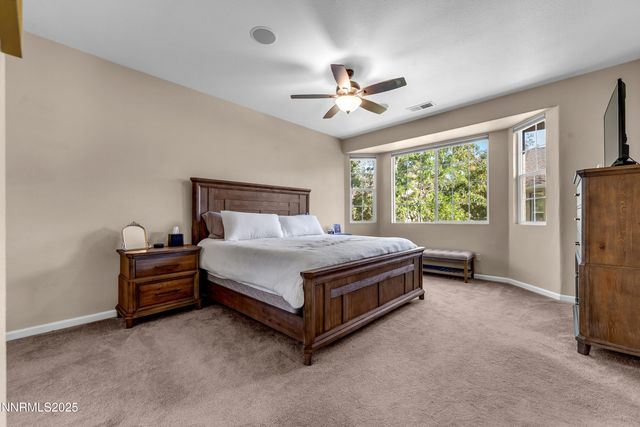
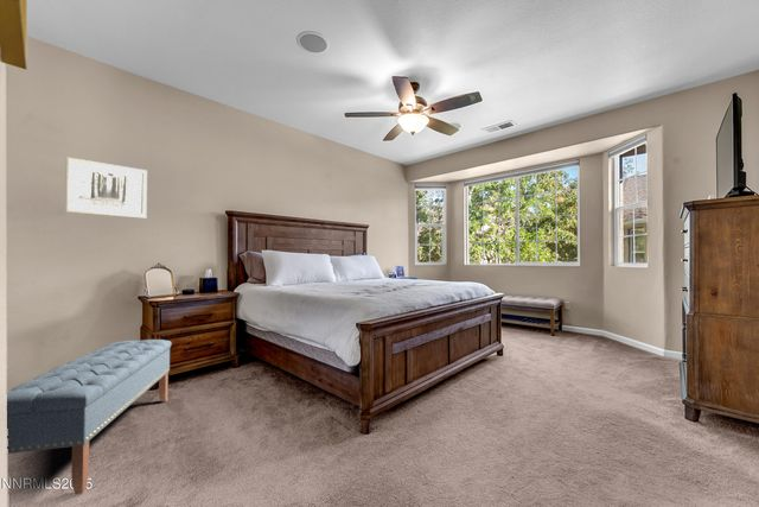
+ wall art (108, 189)
+ bench (101, 399)
